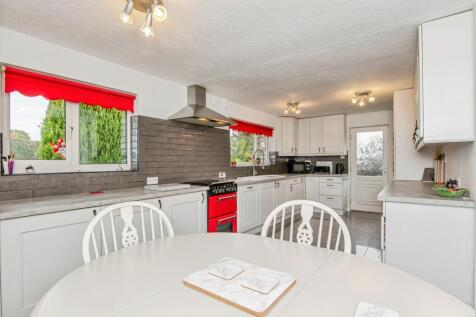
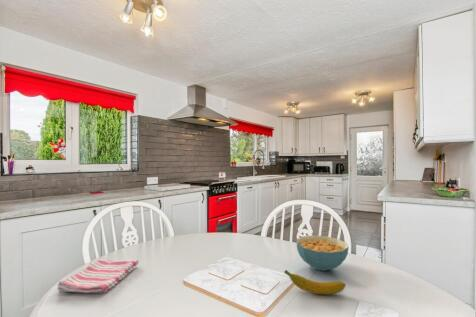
+ cereal bowl (321, 255)
+ banana (314, 282)
+ dish towel (102, 272)
